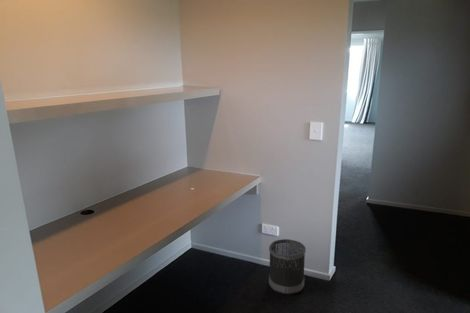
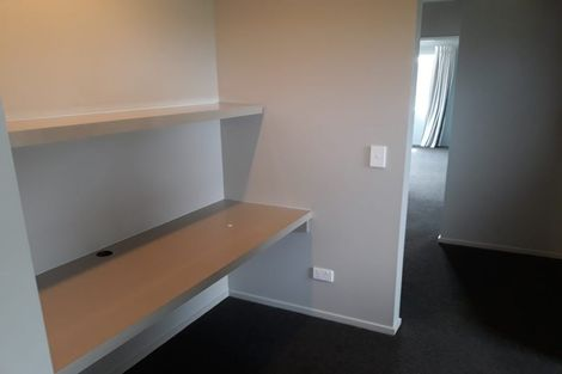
- wastebasket (286, 265)
